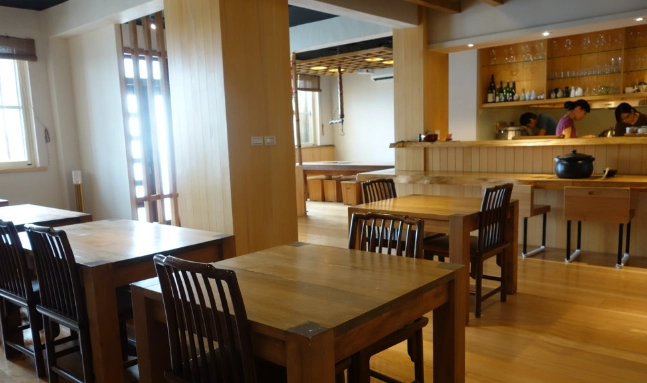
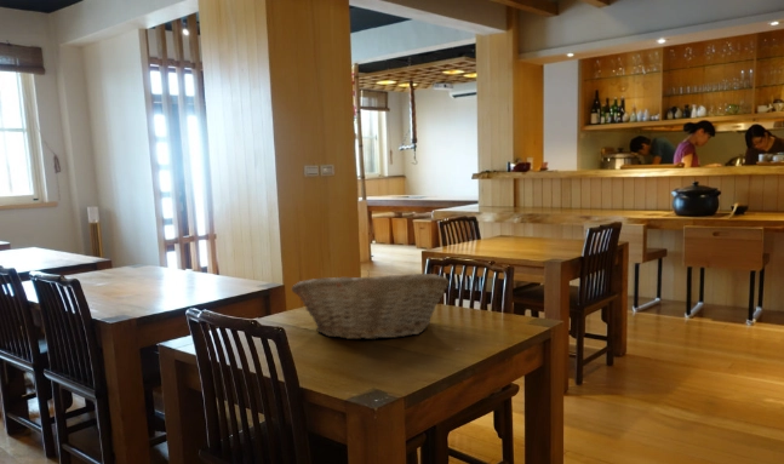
+ fruit basket (371, 297)
